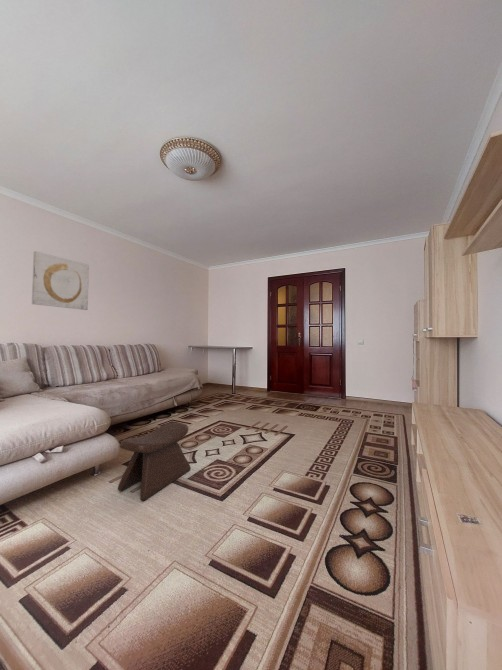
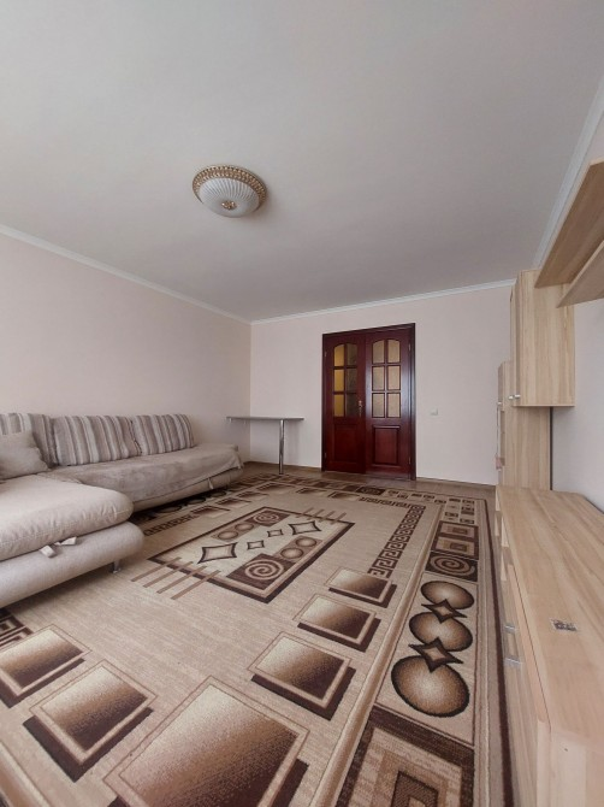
- stool (157, 455)
- wall art (62, 282)
